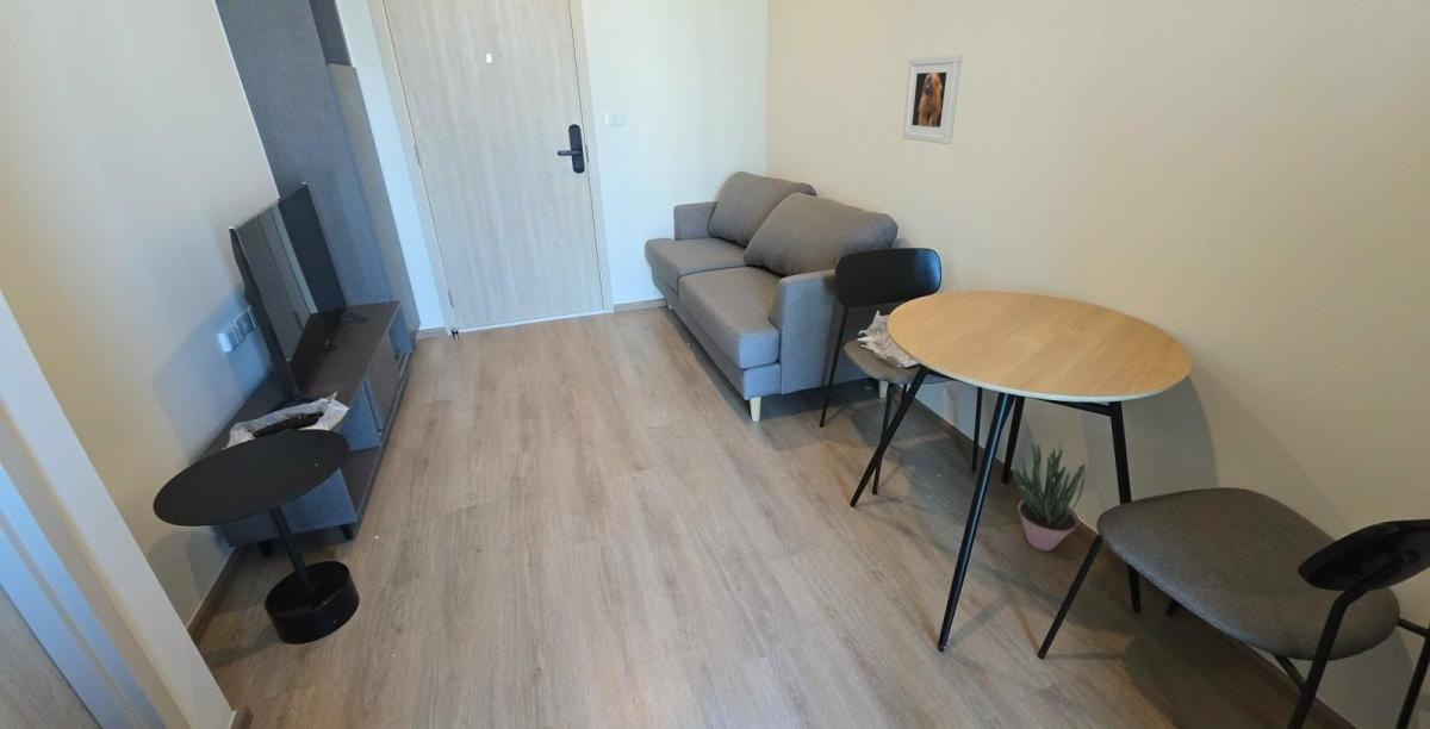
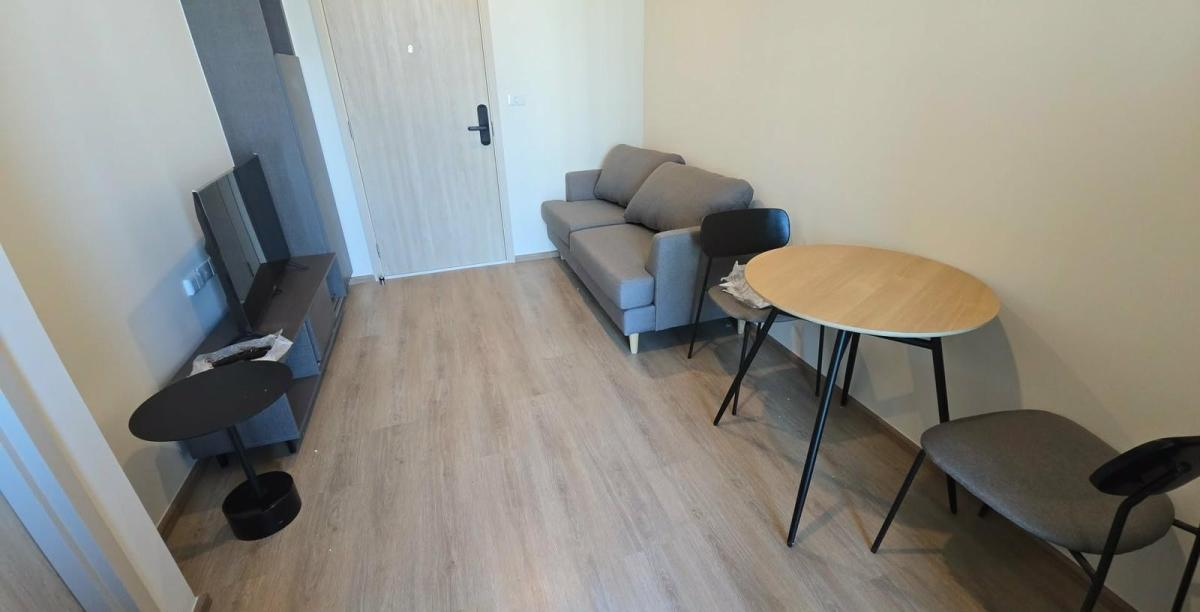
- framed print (930, 99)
- potted plant (1044, 497)
